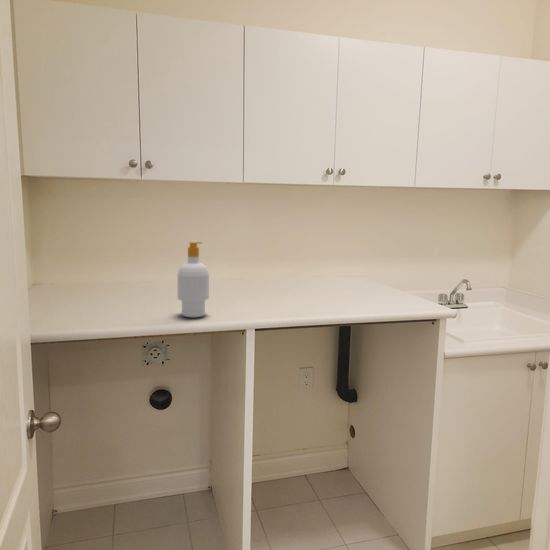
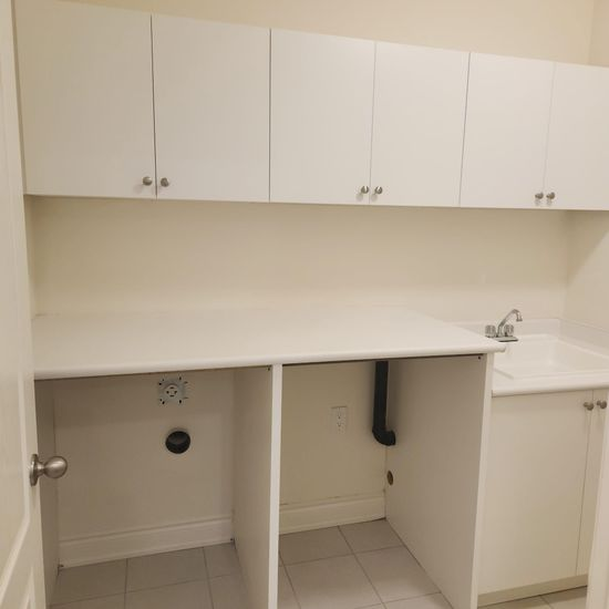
- soap bottle (193, 279)
